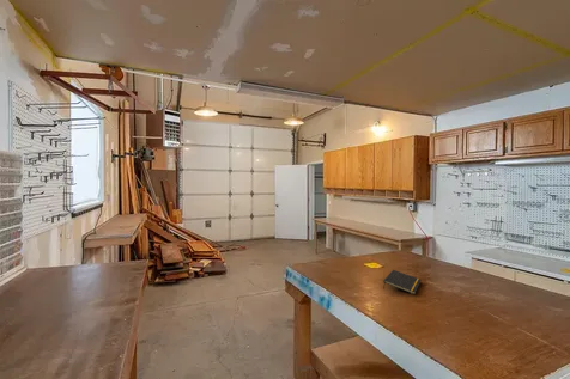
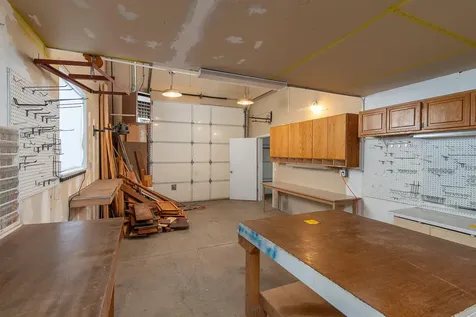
- notepad (402, 281)
